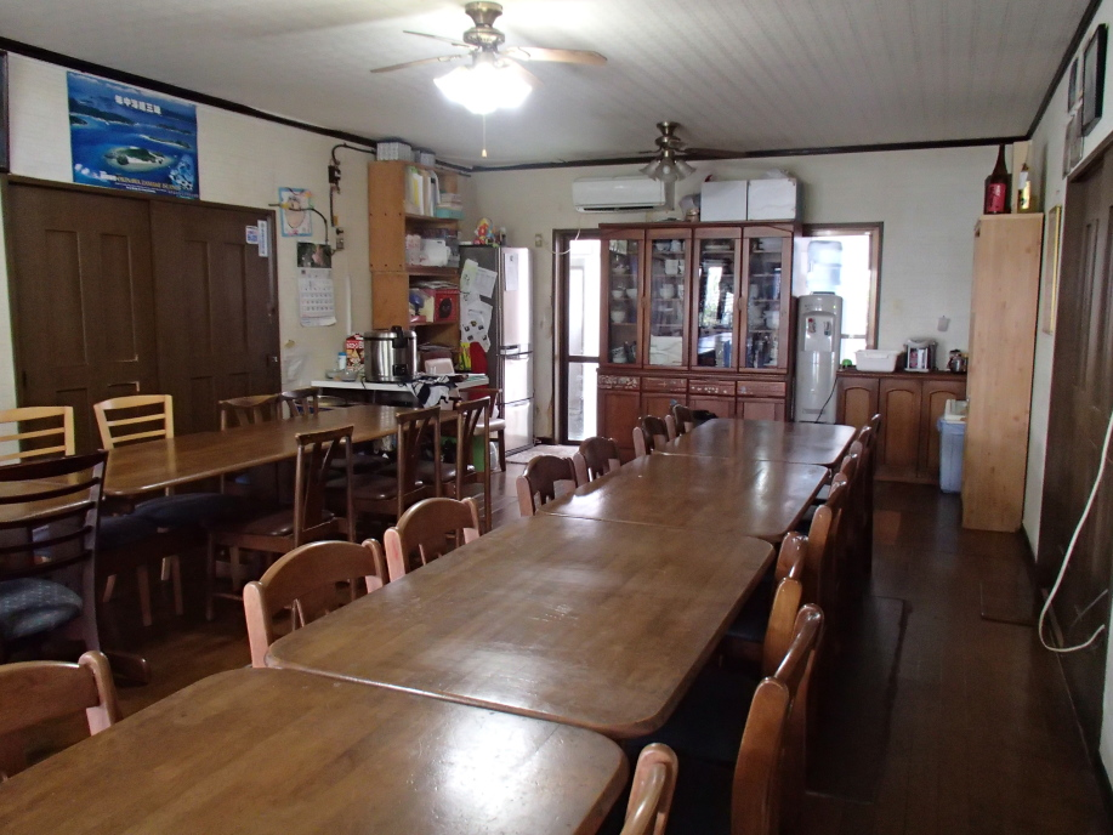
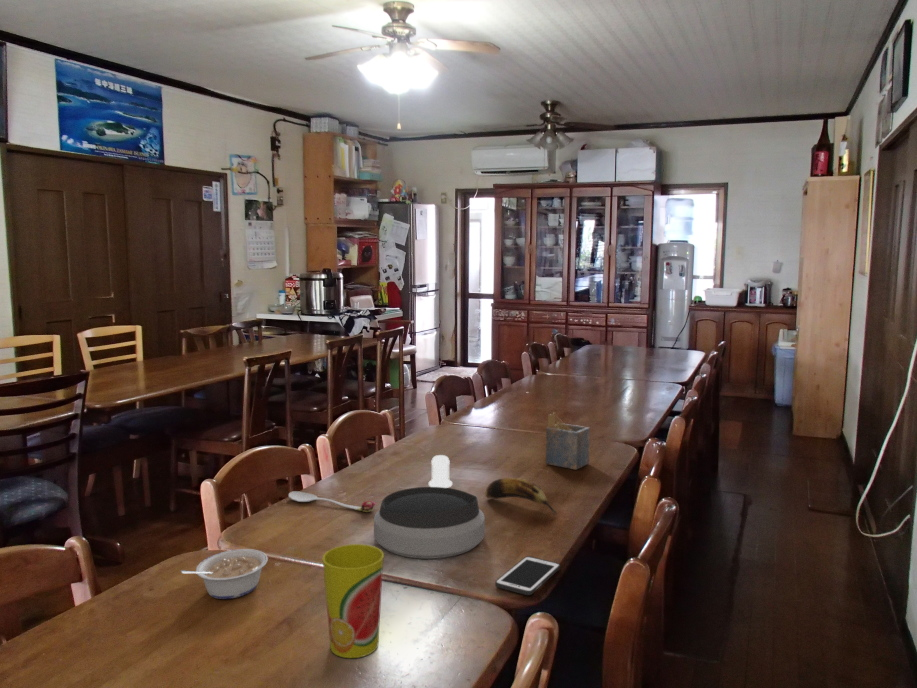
+ spoon (331, 500)
+ napkin holder (567, 439)
+ salt shaker (440, 470)
+ cup (353, 600)
+ banana (520, 491)
+ bowl (429, 516)
+ legume (230, 574)
+ cell phone (528, 575)
